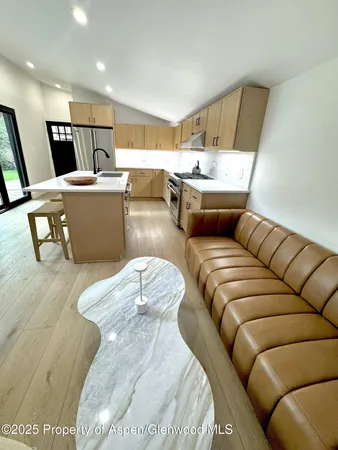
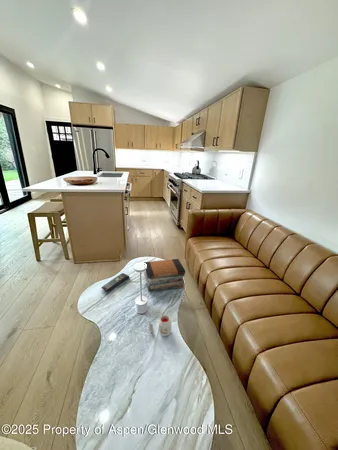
+ book stack (163, 274)
+ candle (160, 326)
+ remote control (116, 281)
